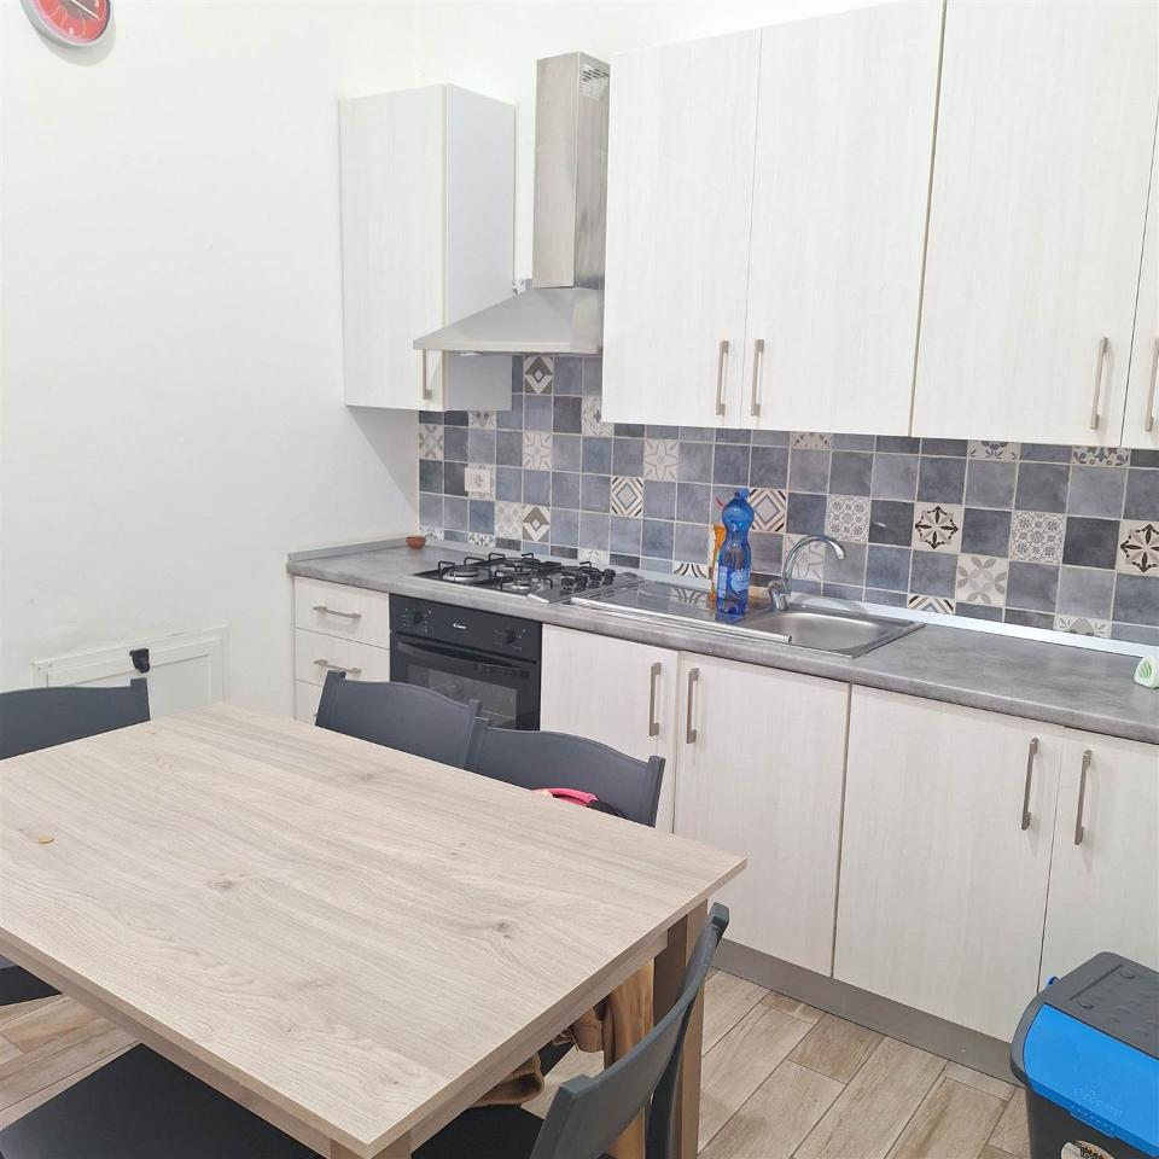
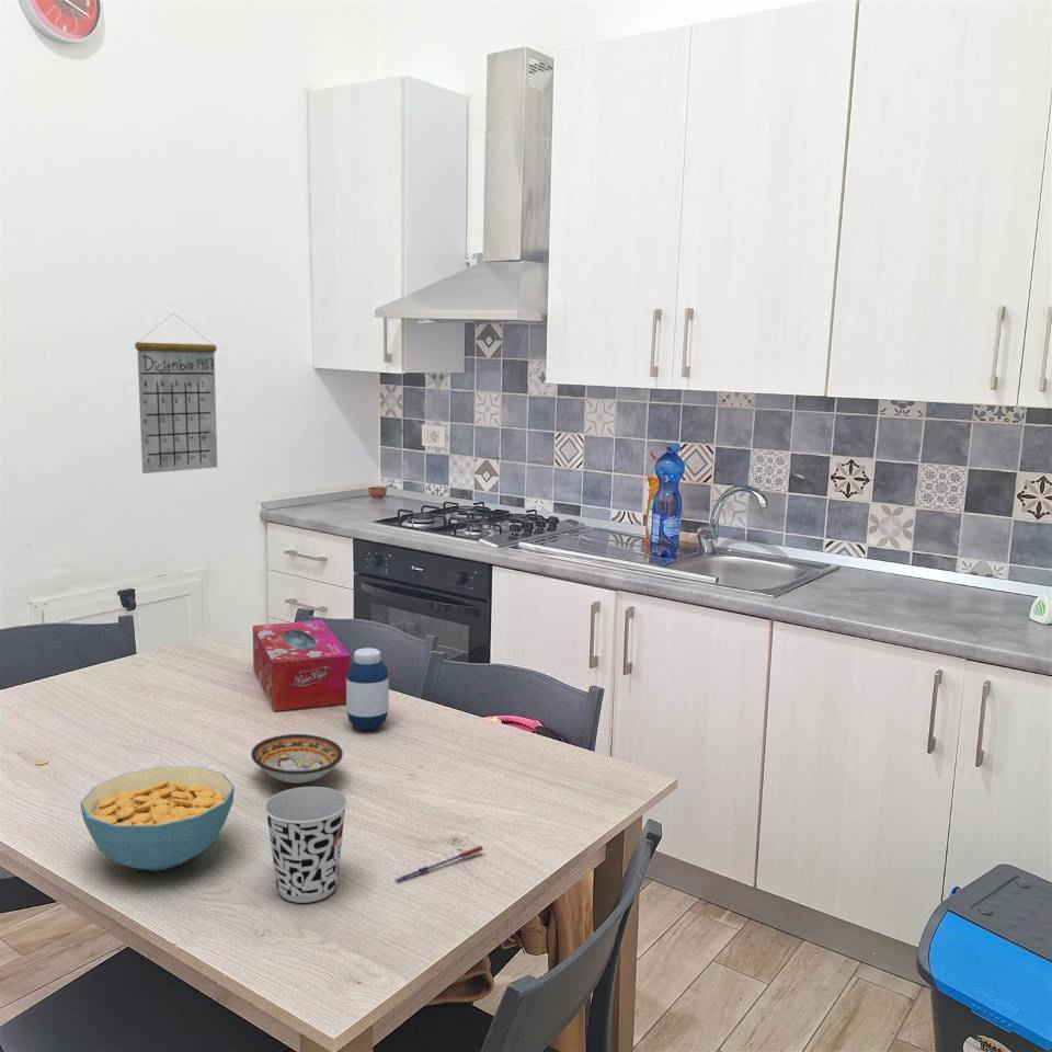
+ pen (439, 862)
+ bowl (297, 766)
+ tissue box (299, 662)
+ cereal bowl (160, 827)
+ calendar (178, 392)
+ medicine bottle (367, 689)
+ cup (306, 846)
